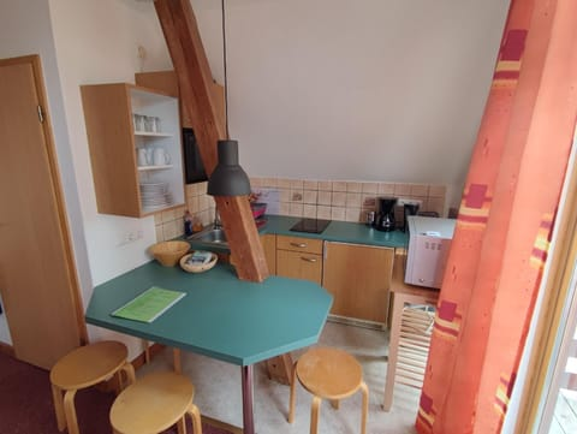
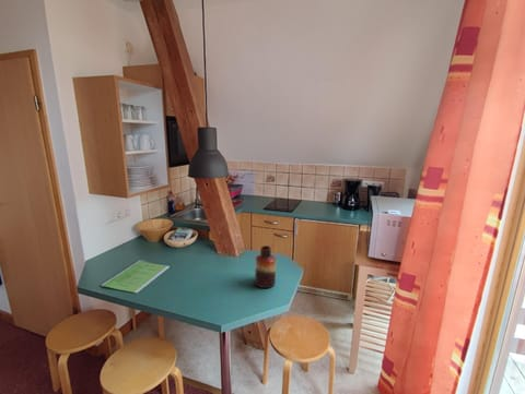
+ vase (265, 265)
